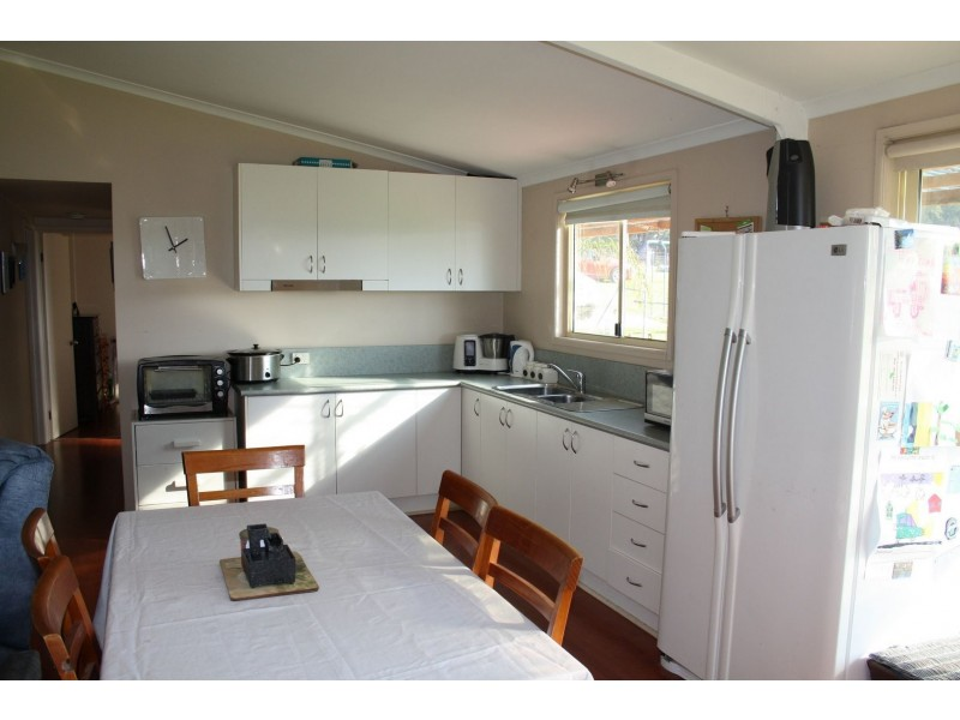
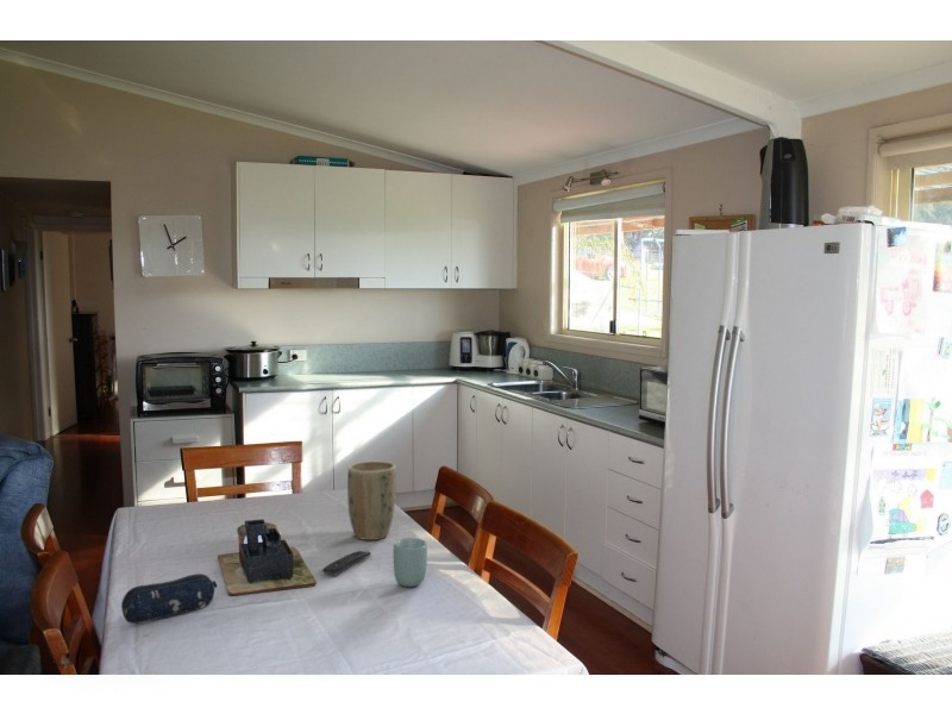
+ cup (409, 563)
+ remote control (349, 560)
+ plant pot (371, 500)
+ pencil case (169, 597)
